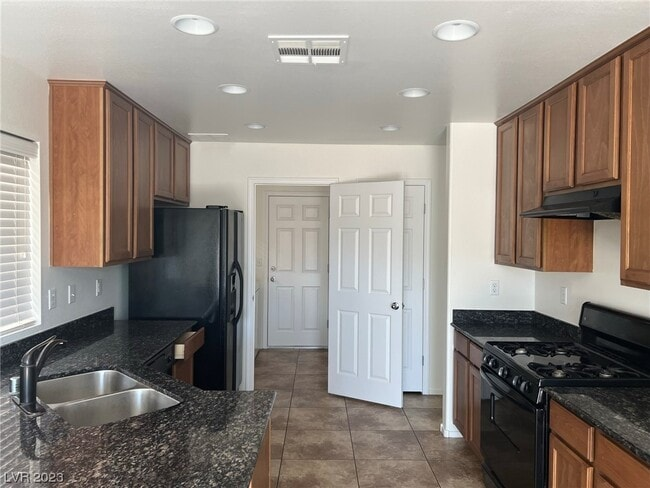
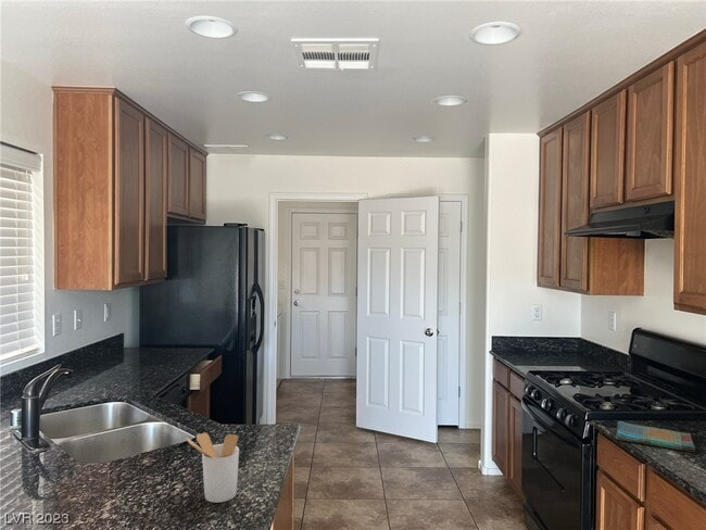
+ dish towel (653, 434)
+ utensil holder (212, 465)
